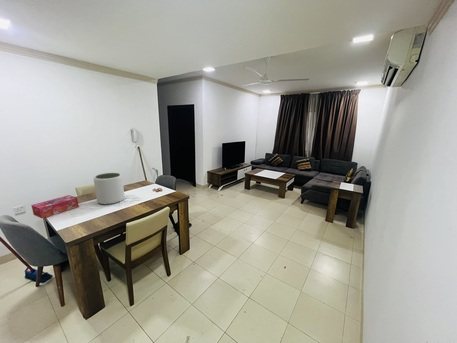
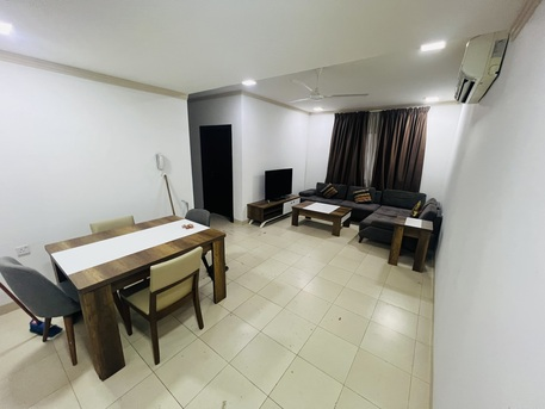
- tissue box (56, 205)
- plant pot (109, 188)
